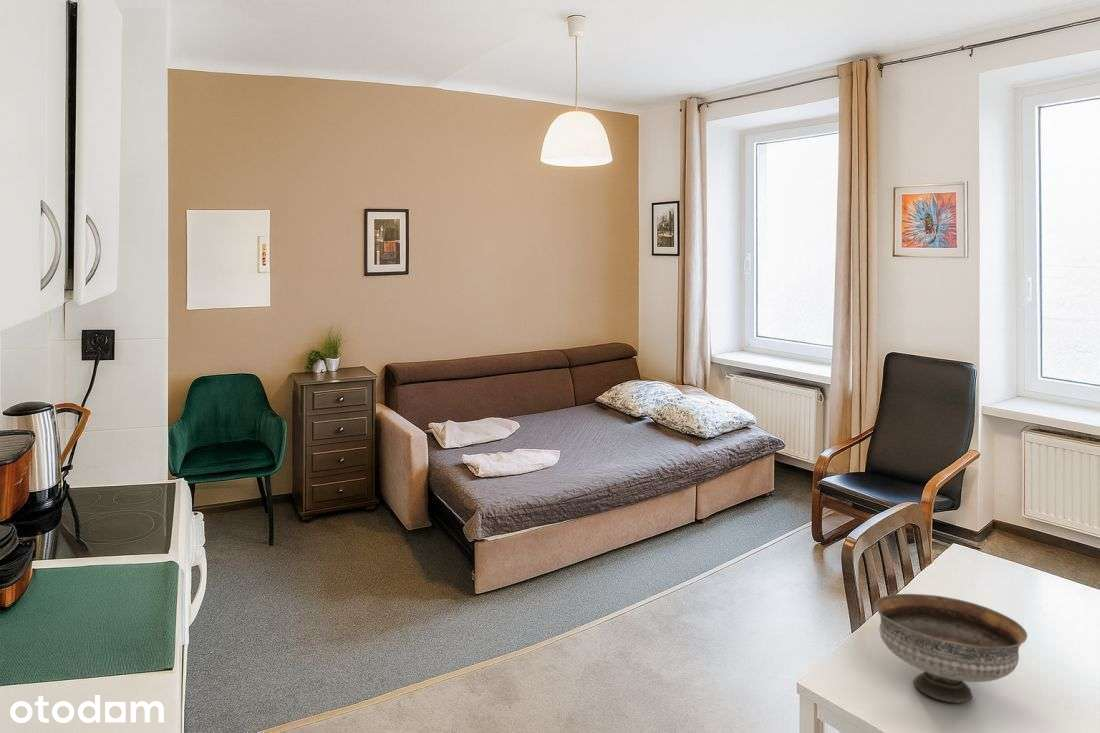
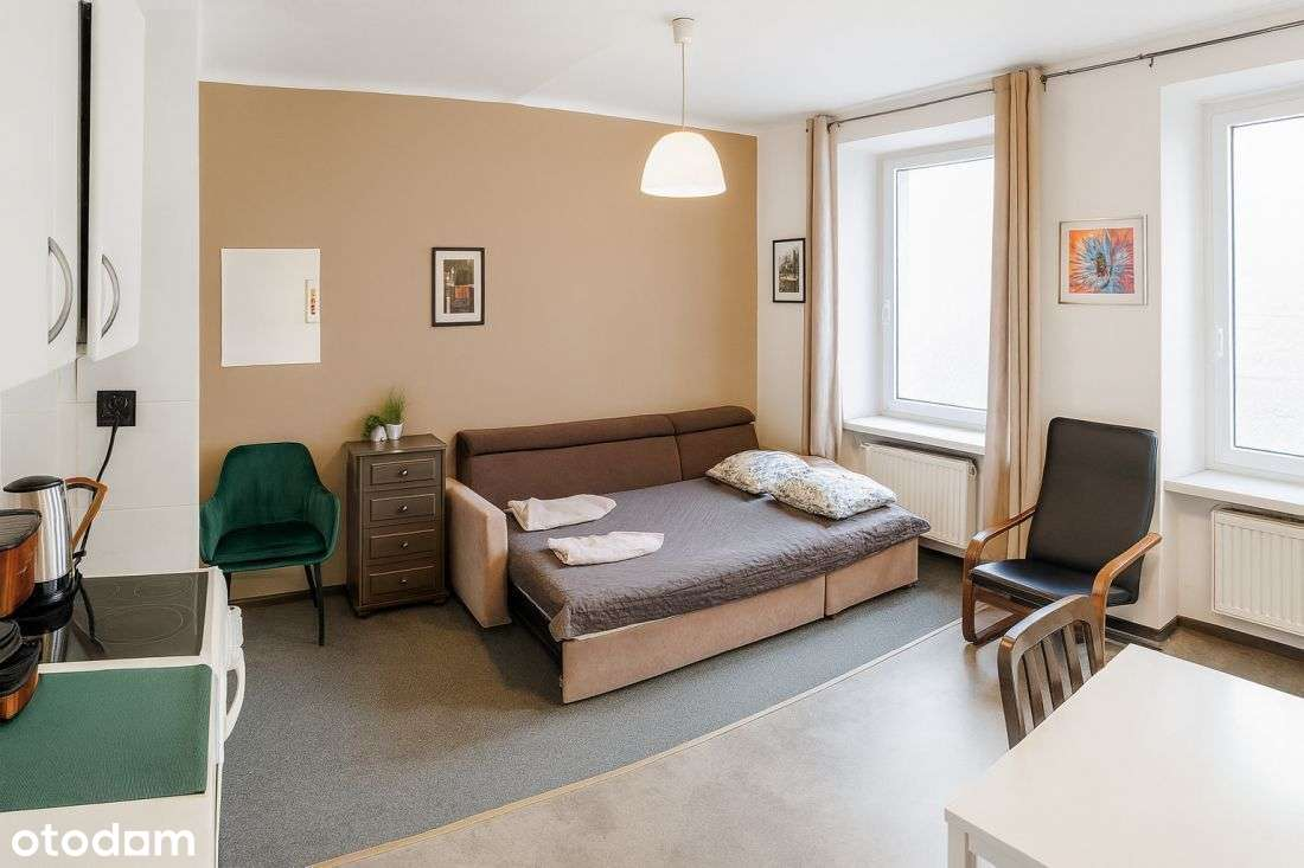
- bowl (947, 652)
